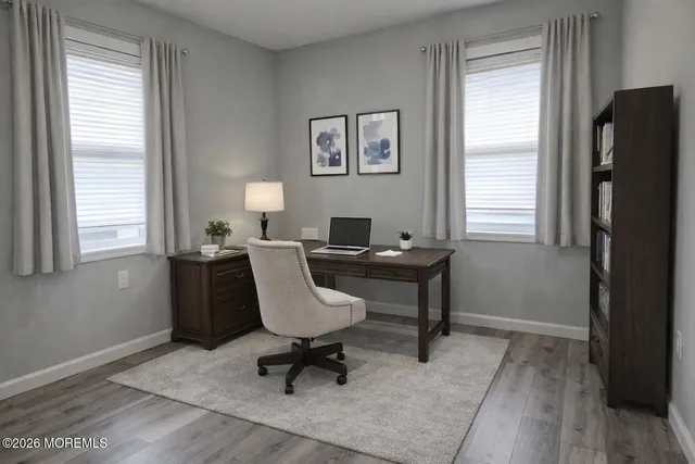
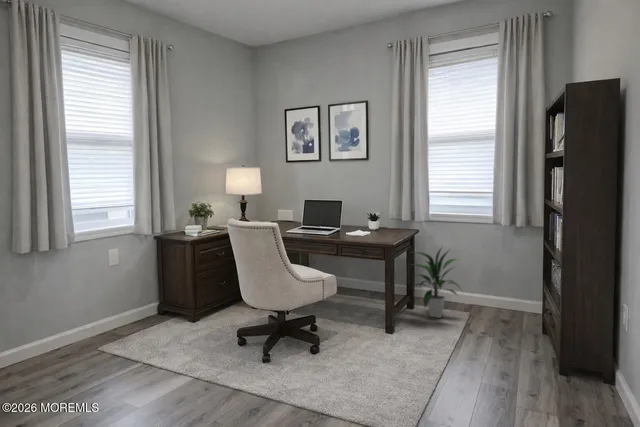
+ indoor plant (433, 280)
